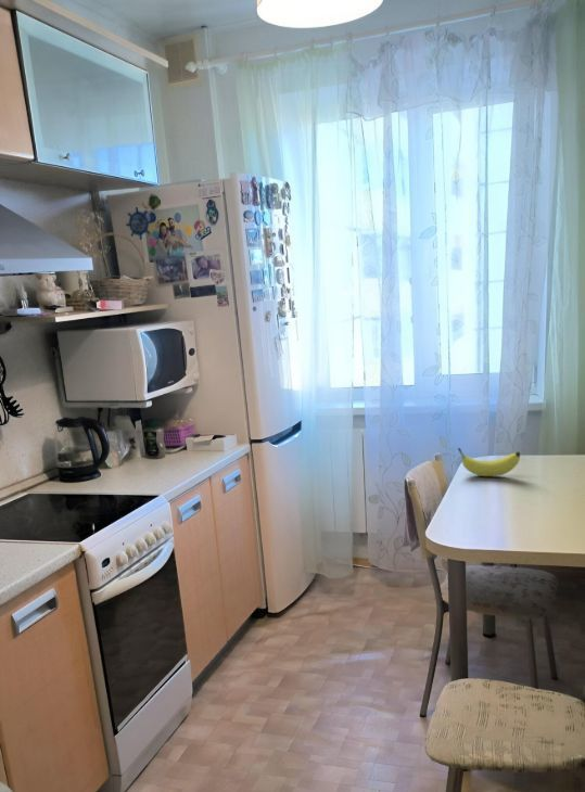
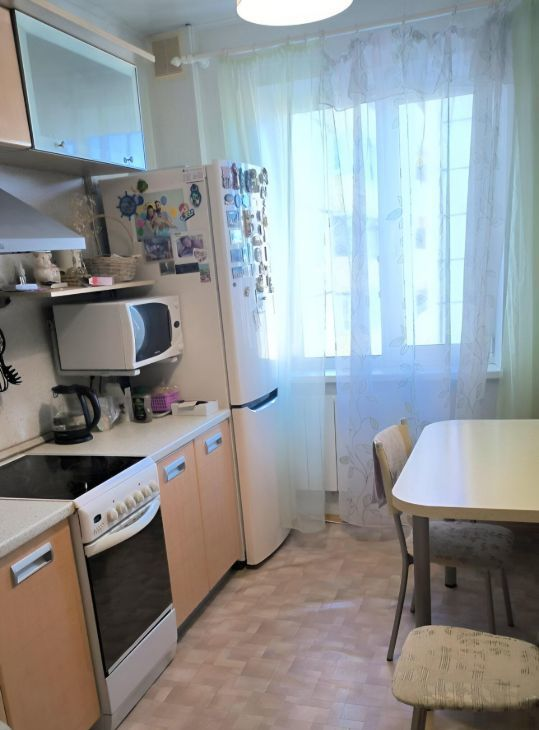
- fruit (488, 461)
